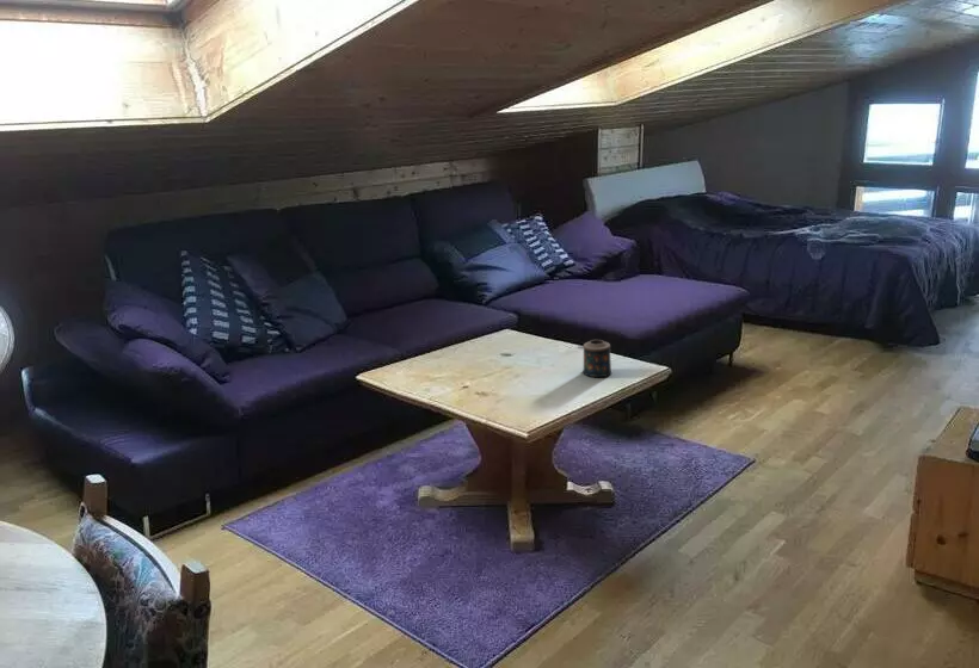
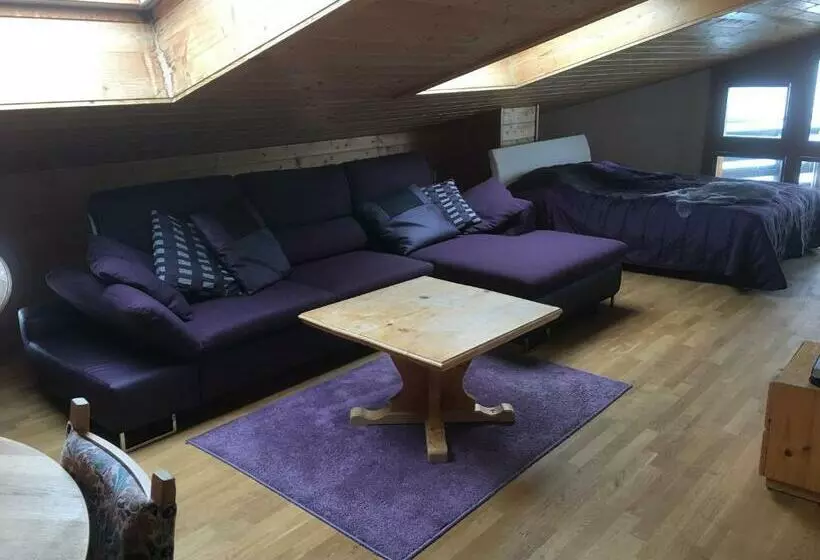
- candle (595, 355)
